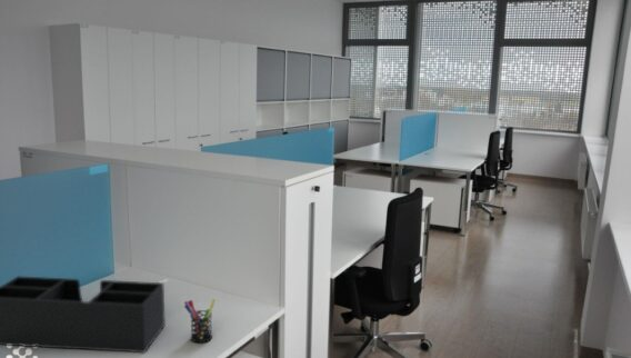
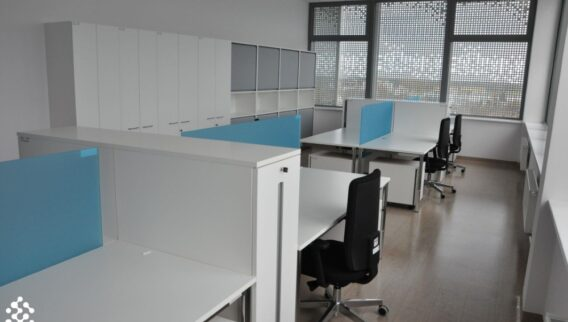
- desk organizer (78, 312)
- pen holder (201, 319)
